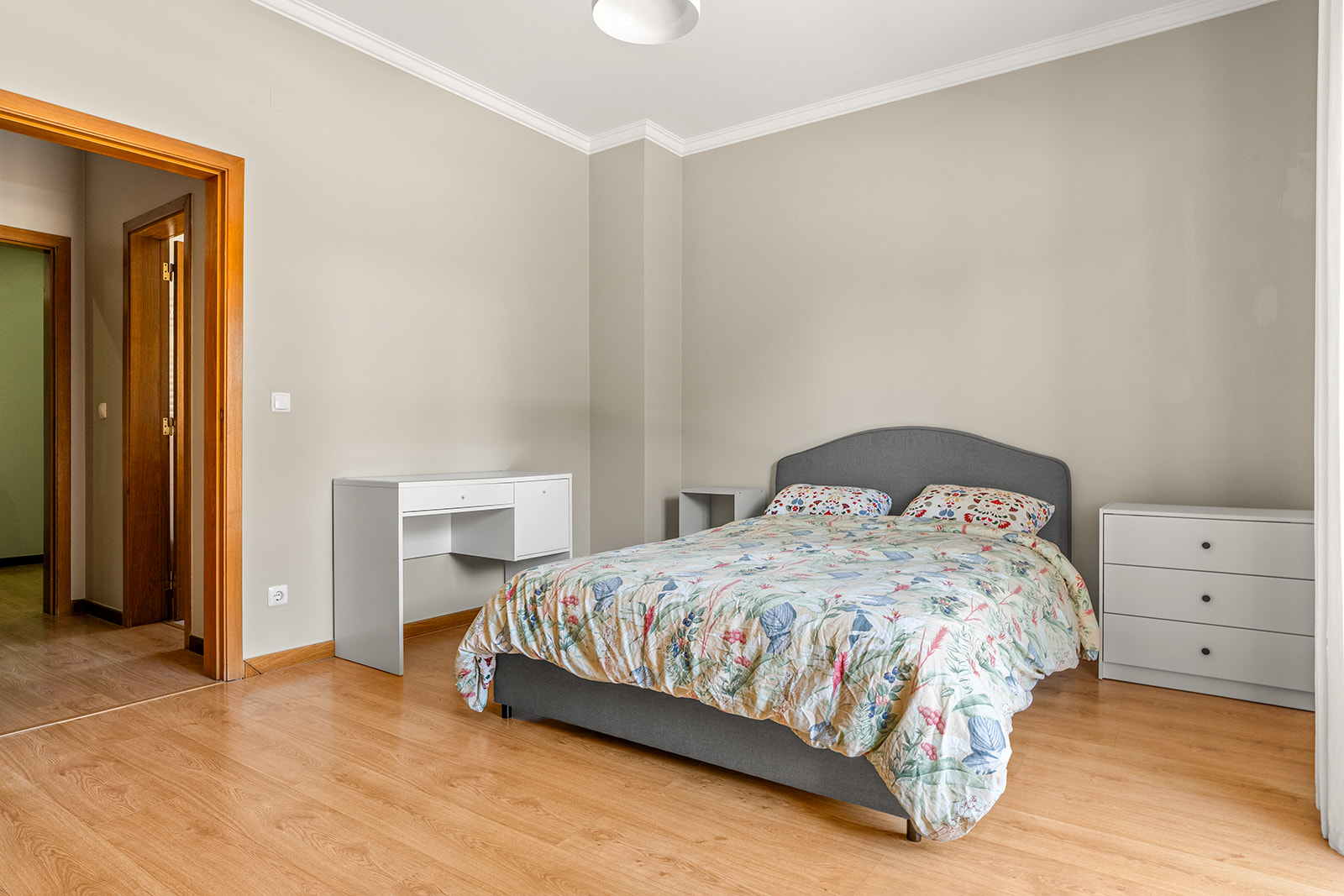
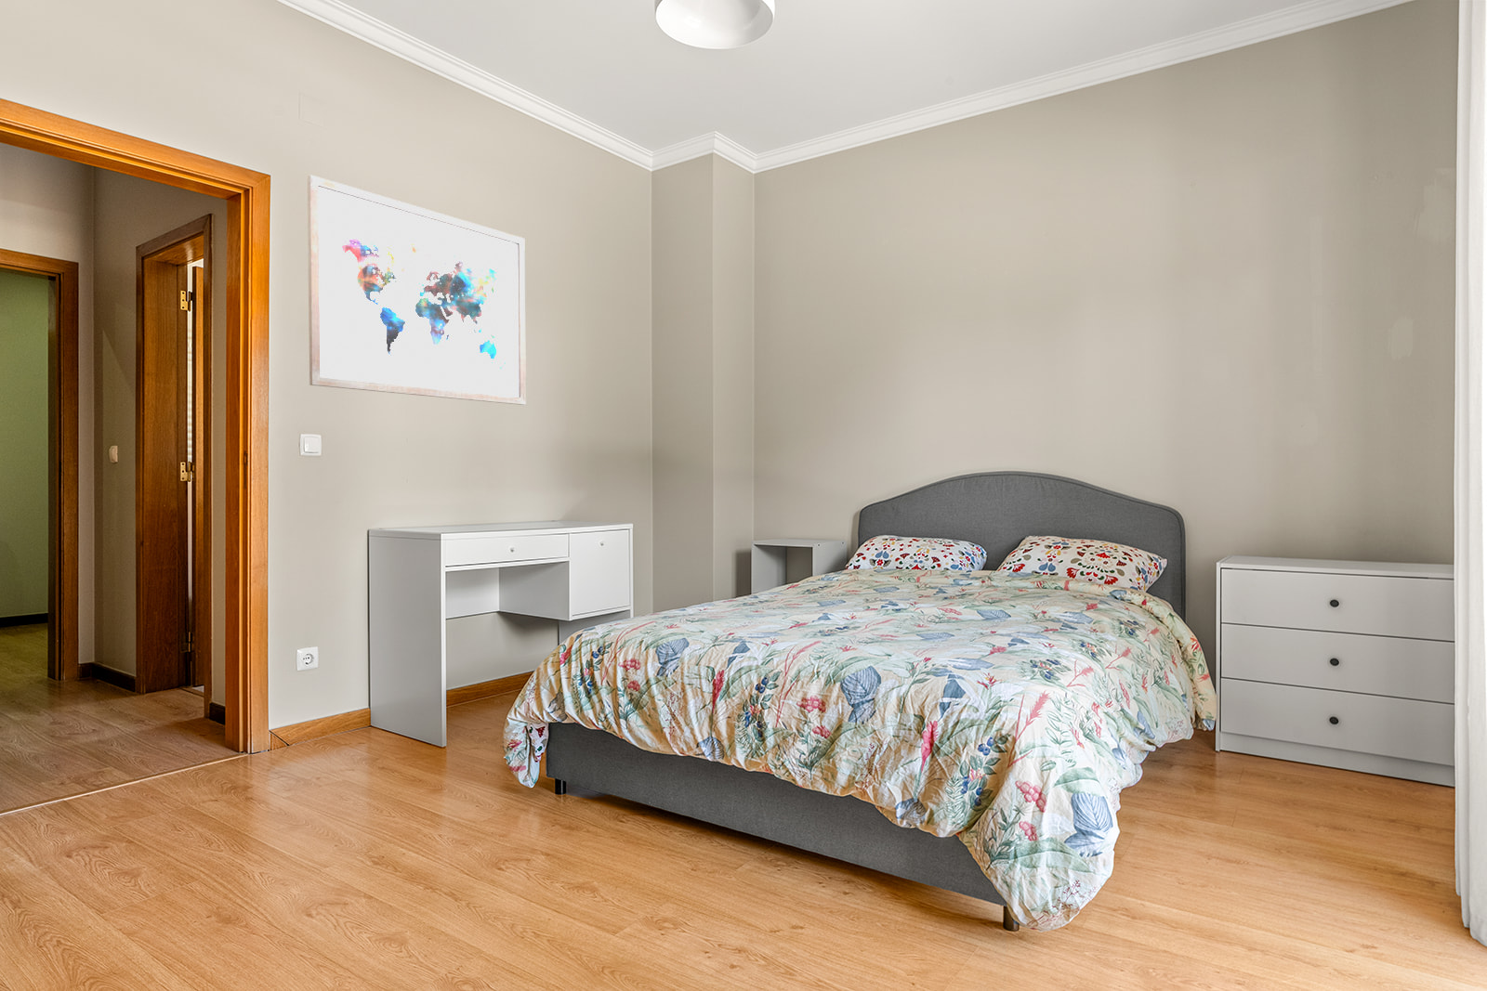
+ wall art (428, 303)
